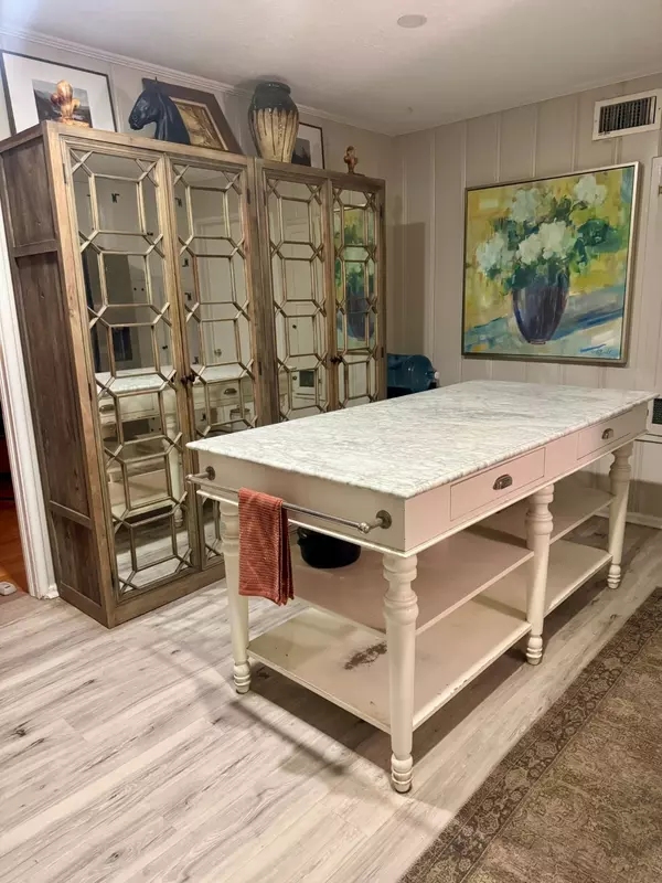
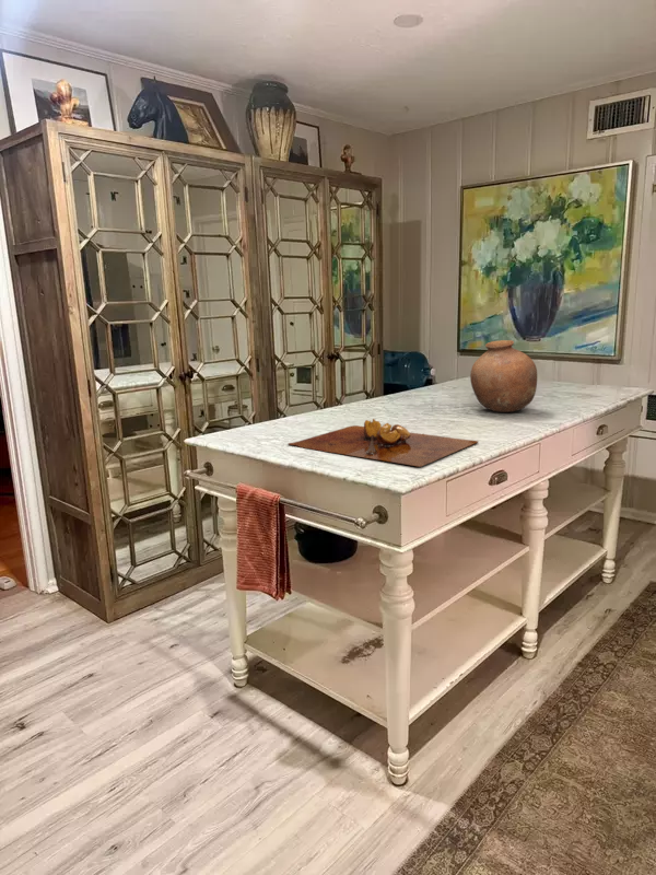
+ pottery (503, 376)
+ cutting board (382, 433)
